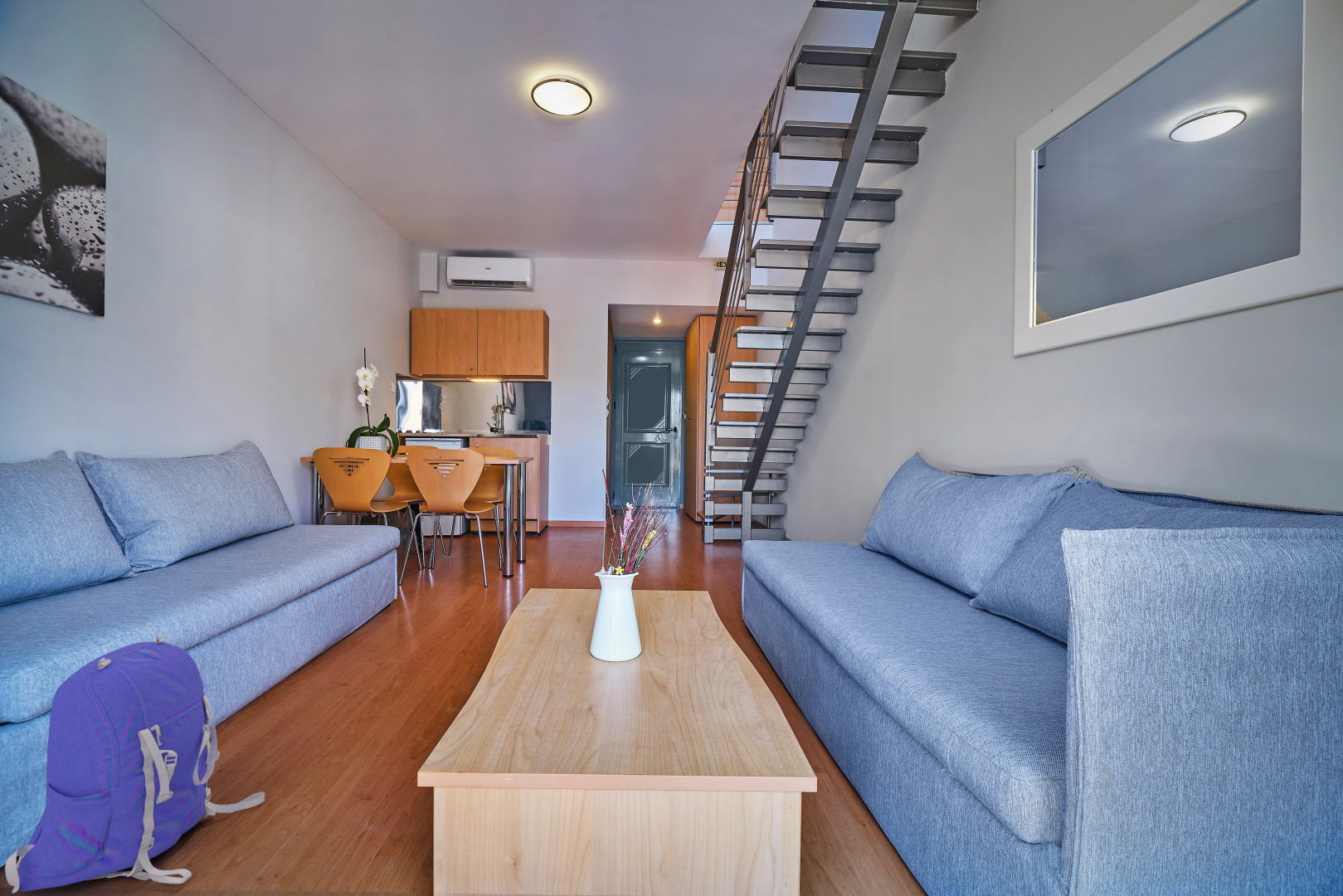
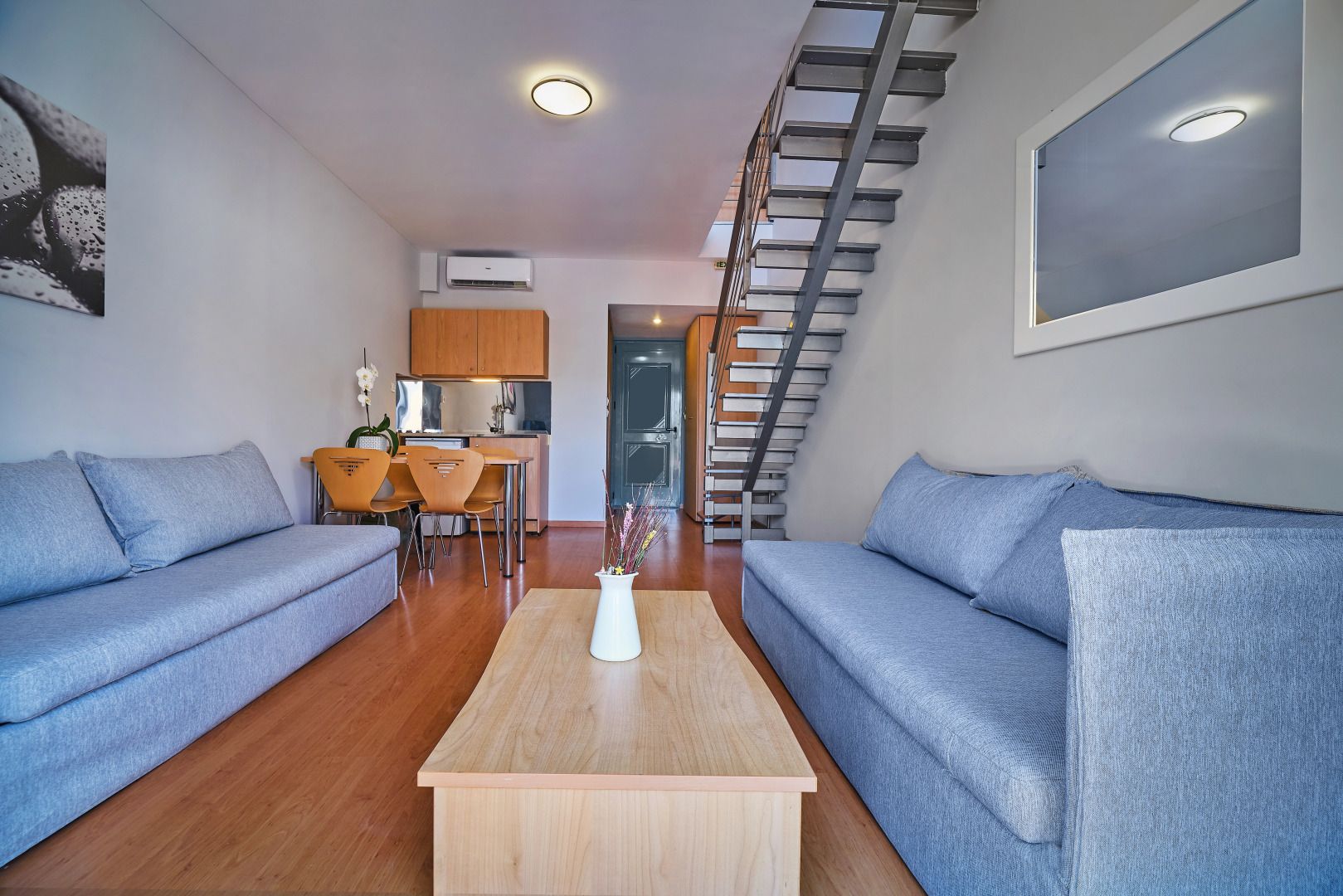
- backpack (147, 744)
